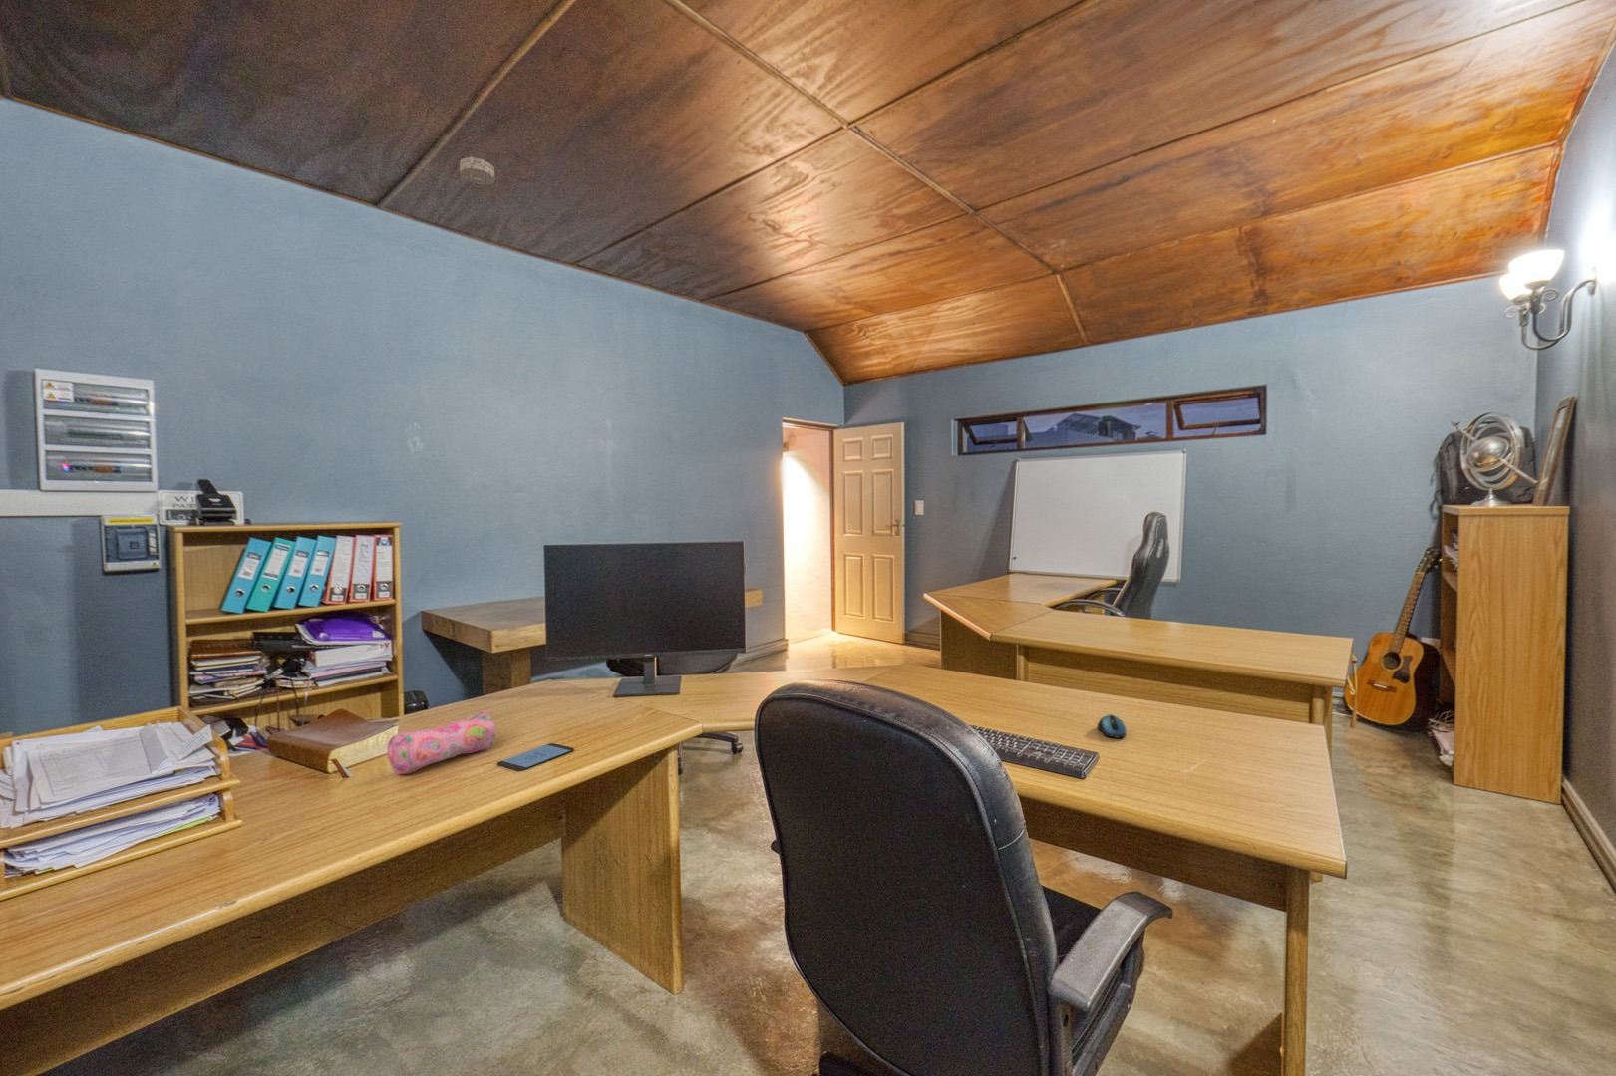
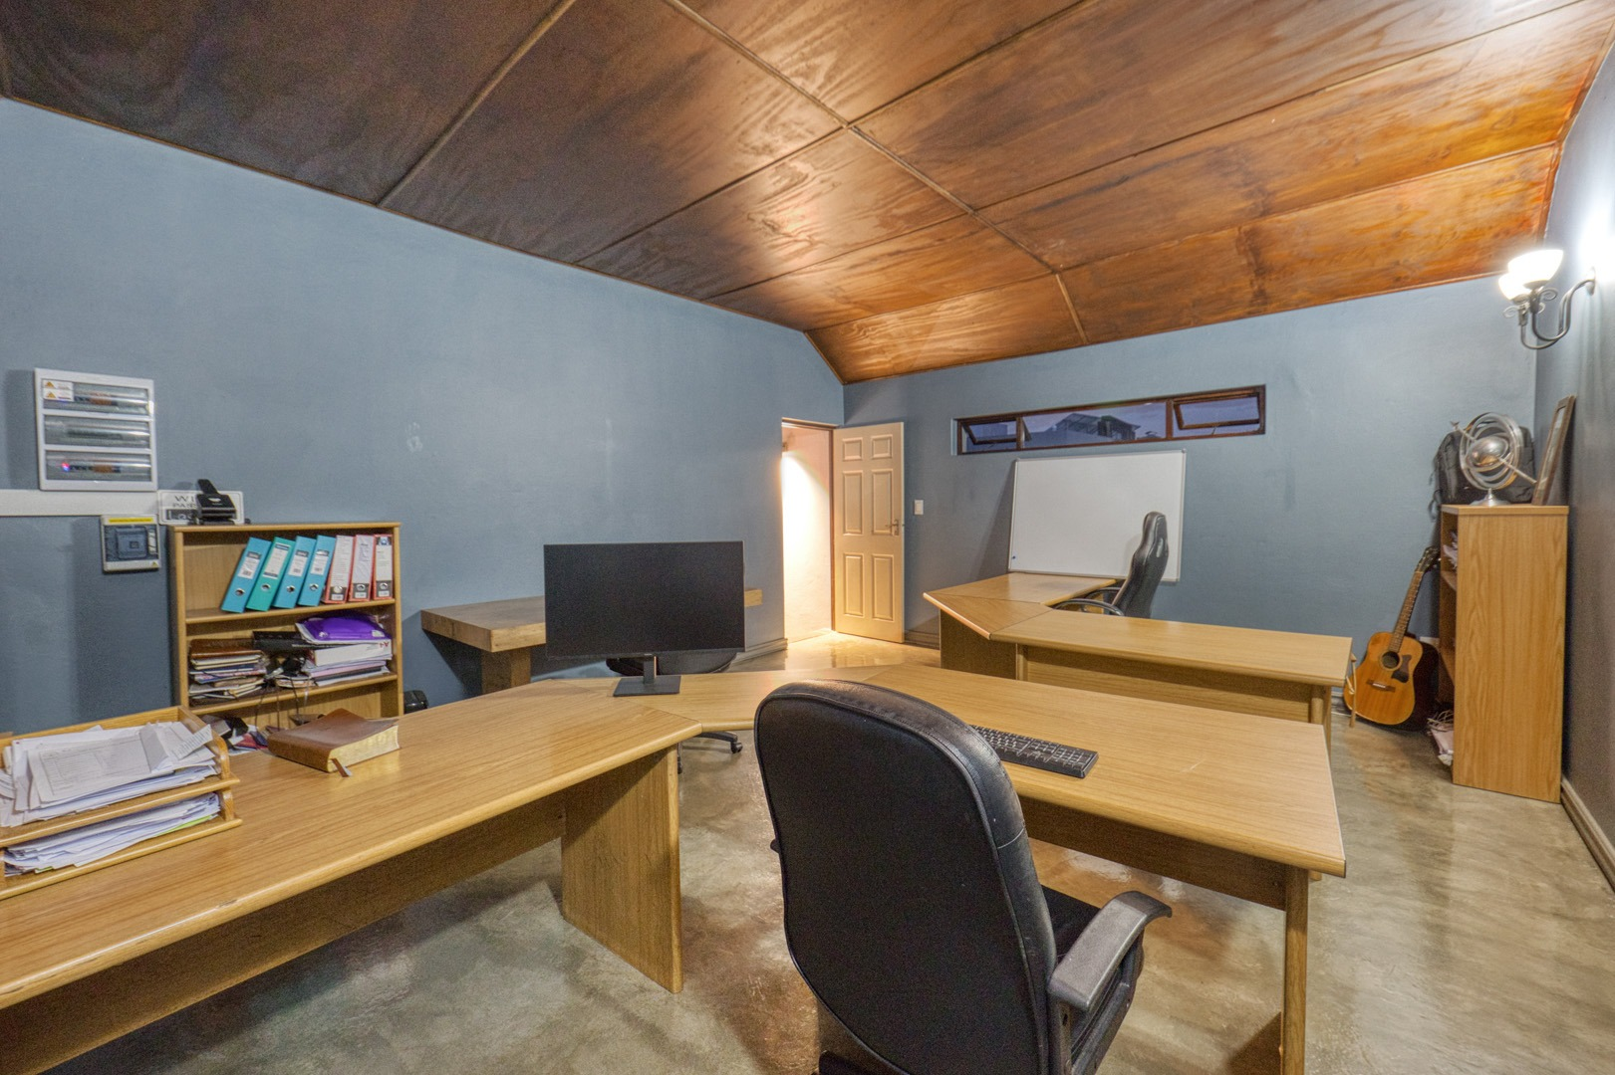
- smartphone (536, 755)
- pencil case (446, 740)
- smoke detector (477, 171)
- computer mouse (1113, 723)
